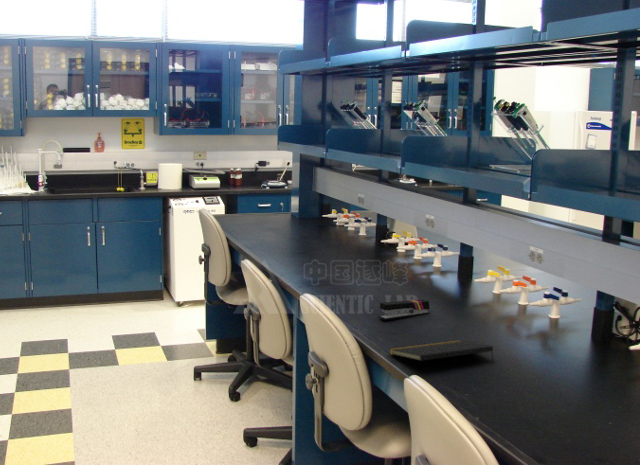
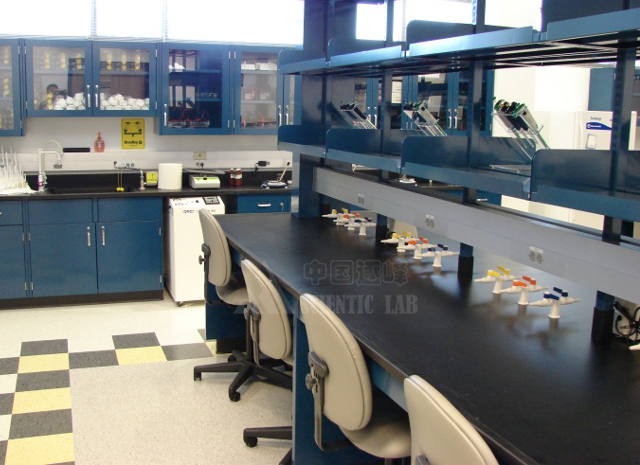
- stapler (404, 308)
- notepad (439, 350)
